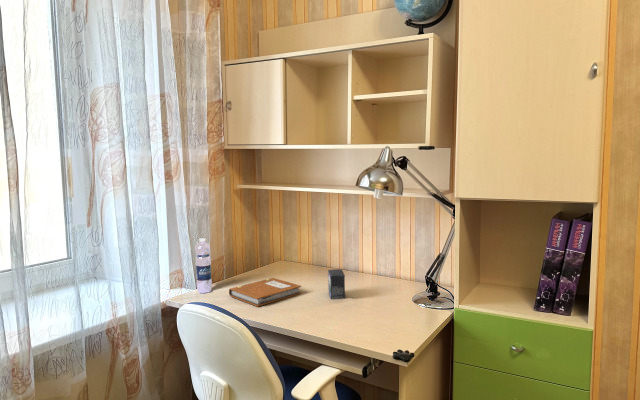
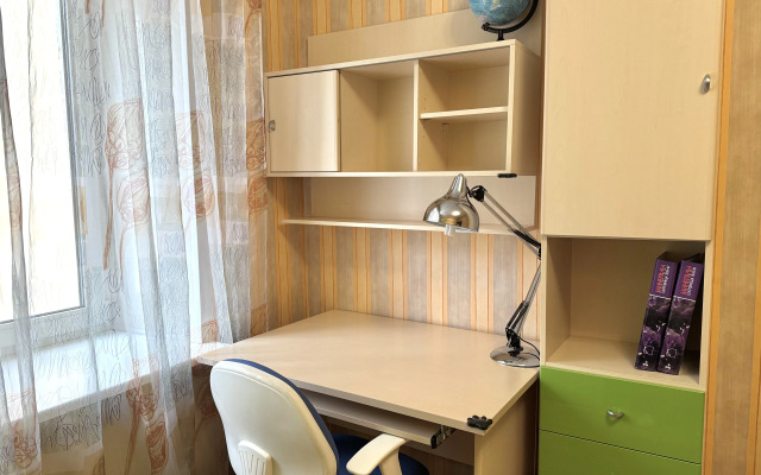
- notebook (266, 290)
- water bottle (203, 265)
- small box (336, 284)
